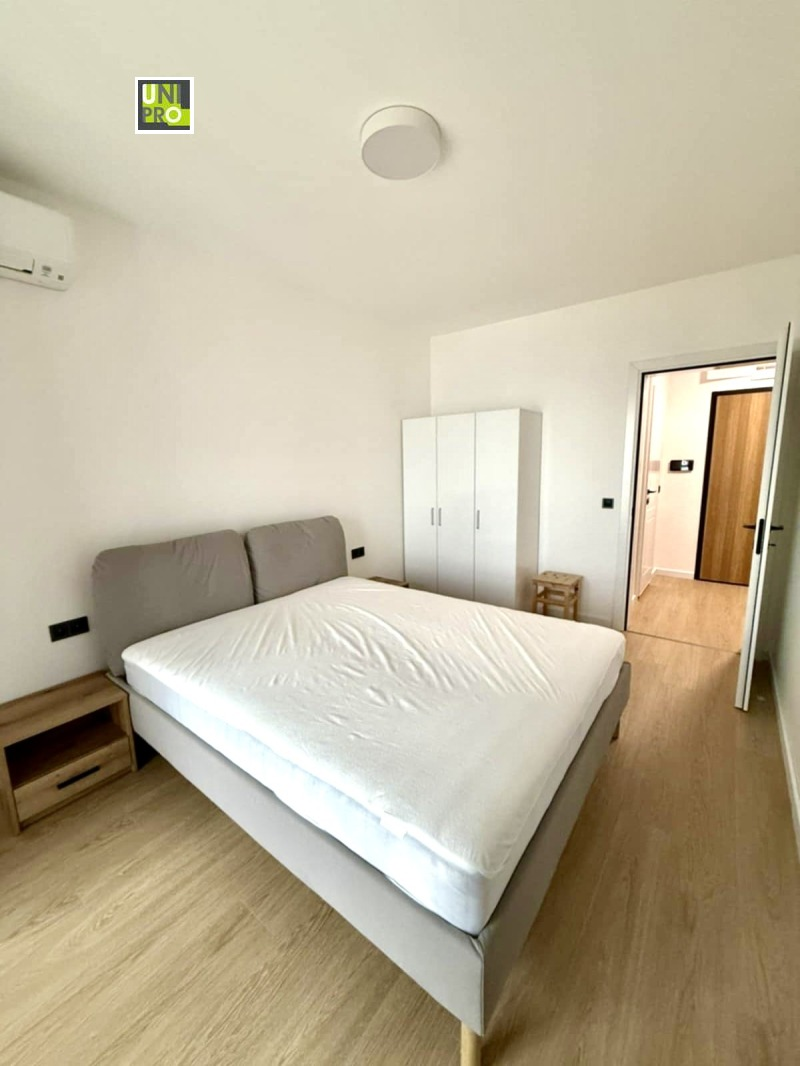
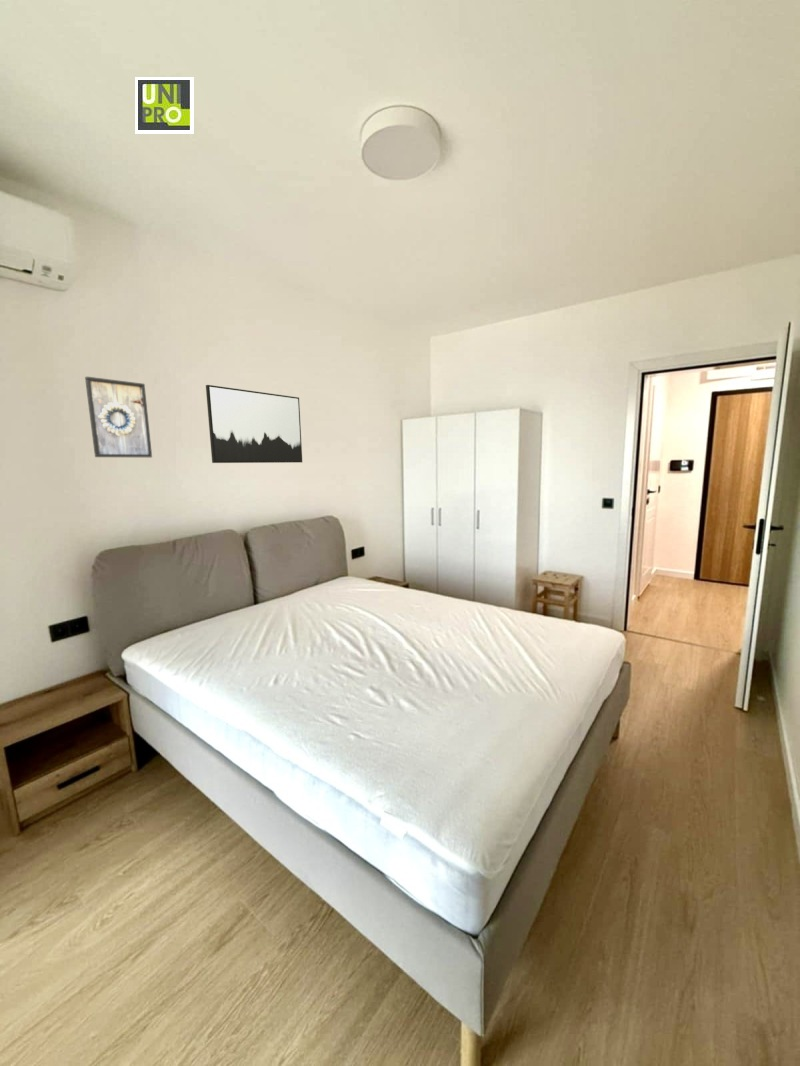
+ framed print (120, 419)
+ wall art (259, 427)
